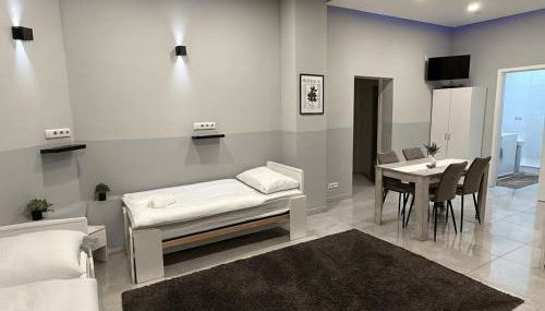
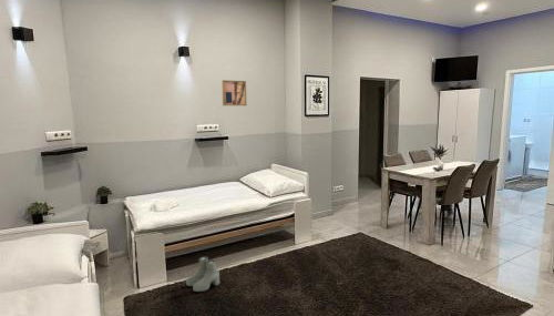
+ boots (203, 273)
+ wall art (234, 93)
